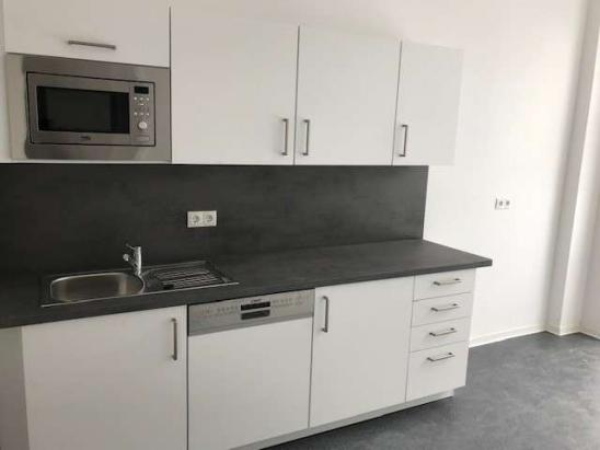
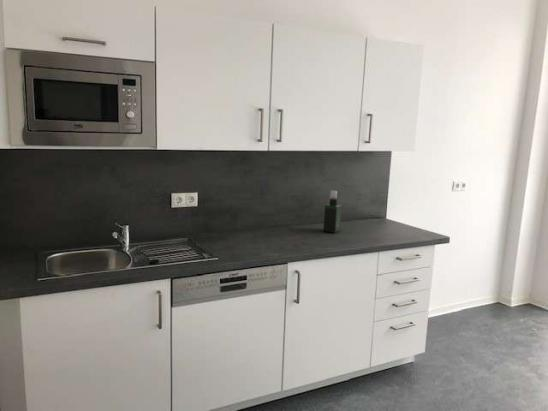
+ spray bottle (332, 211)
